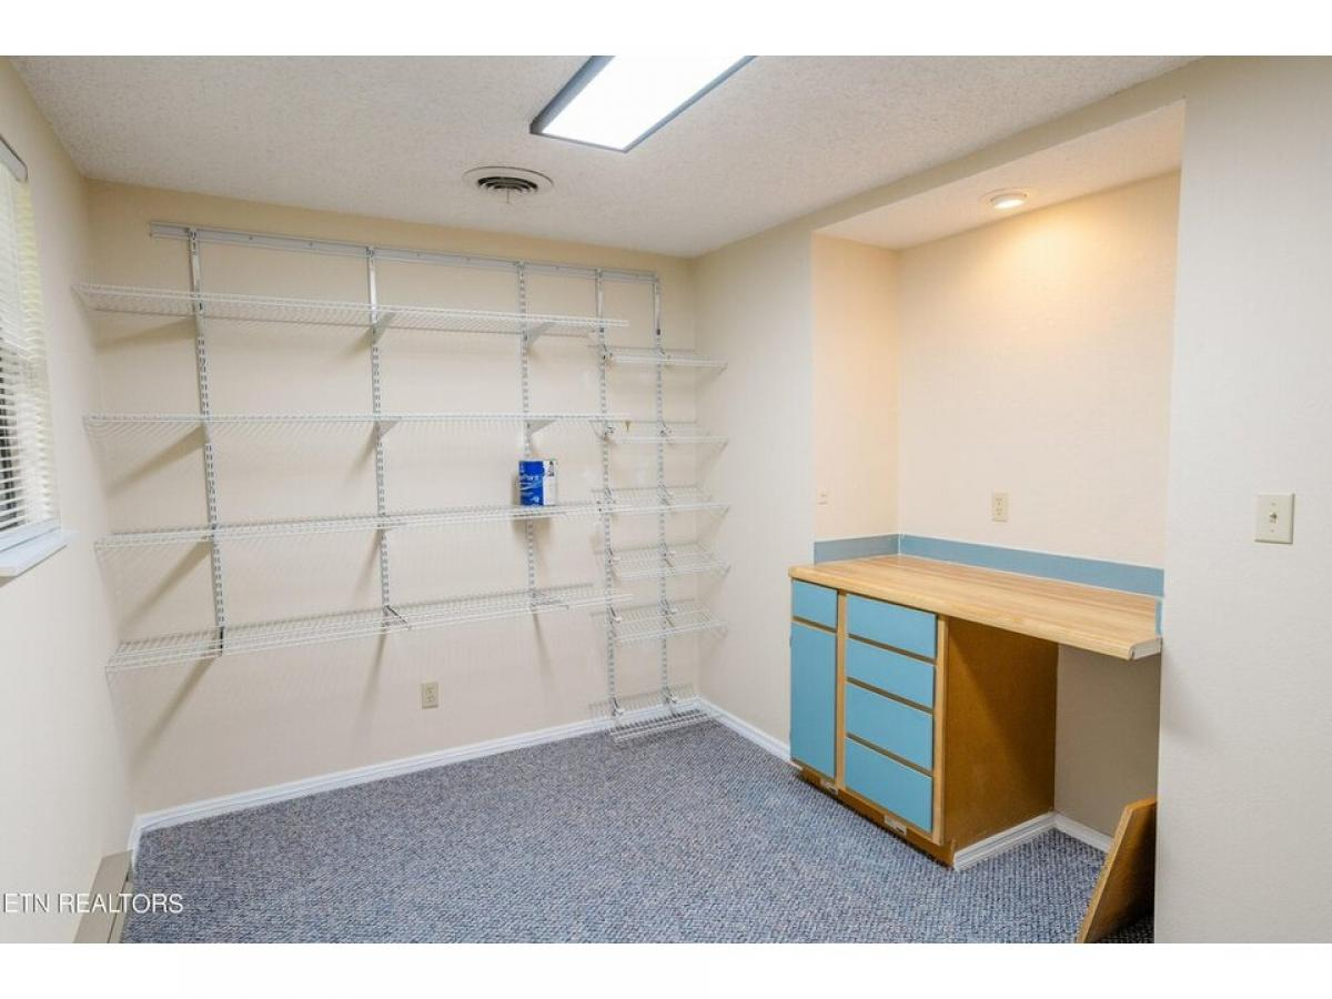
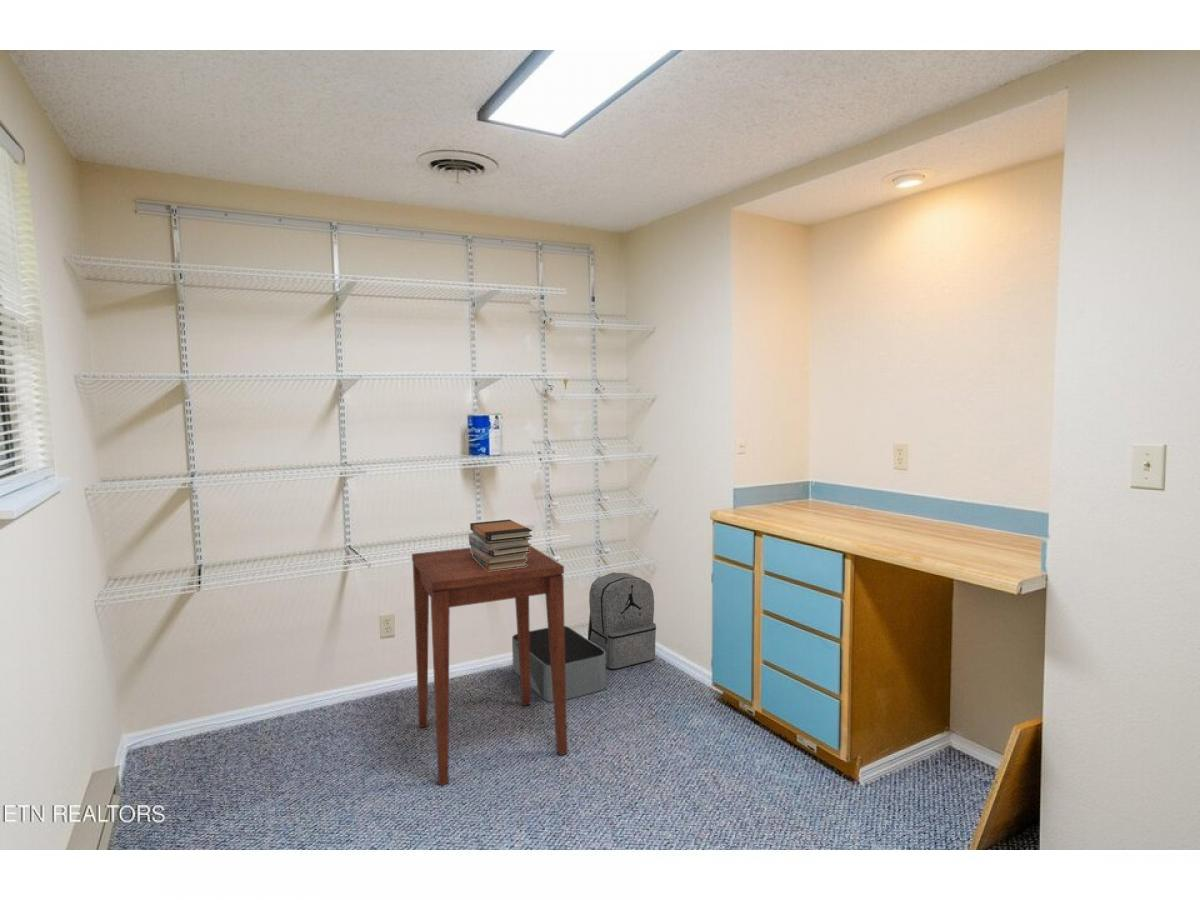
+ backpack (619, 615)
+ storage bin (550, 663)
+ book stack (499, 543)
+ side table (518, 649)
